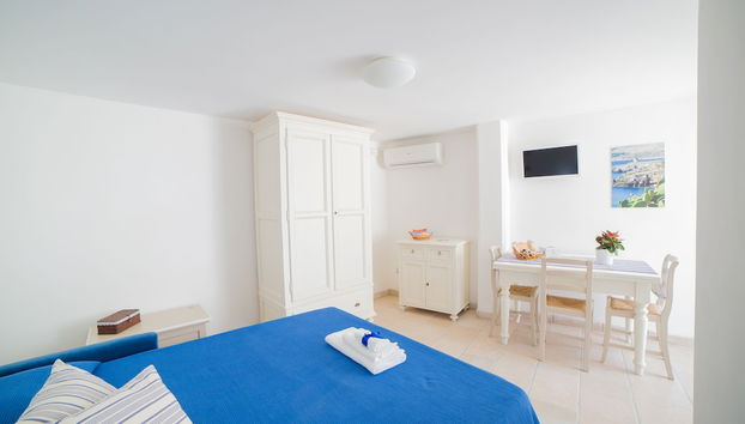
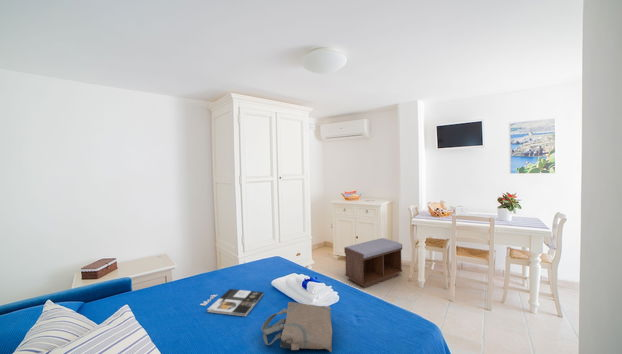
+ bench (374, 260)
+ magazine (230, 300)
+ tote bag (296, 326)
